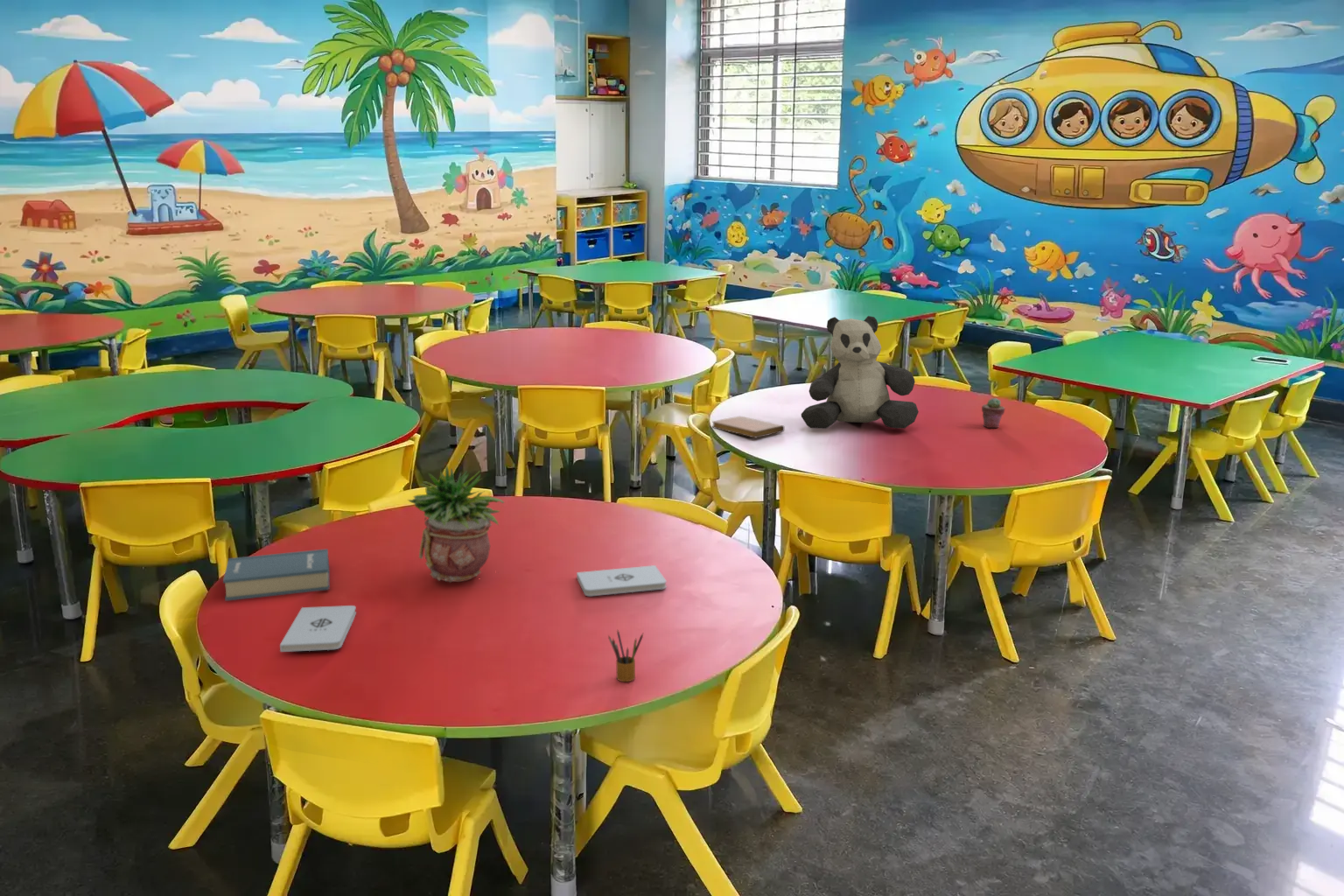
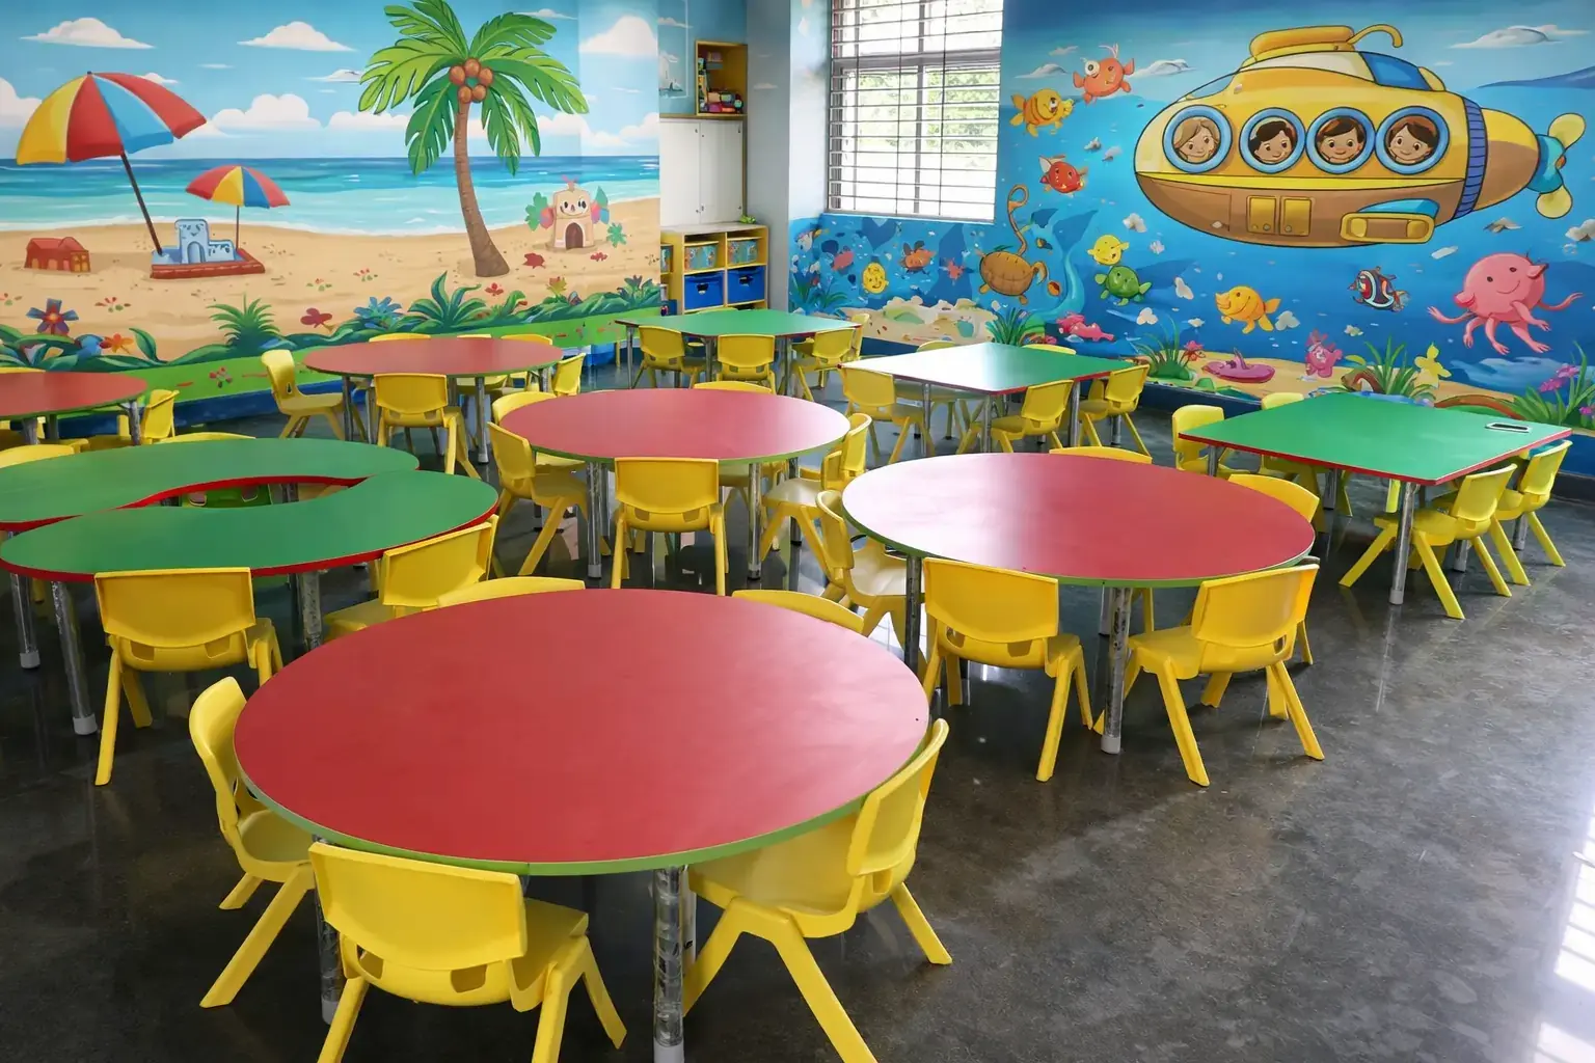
- notepad (621, 580)
- pencil box (626, 655)
- notebook (747, 426)
- potted succulent (992, 412)
- potted plant (459, 522)
- notepad (320, 627)
- teddy bear (860, 372)
- hardback book (278, 573)
